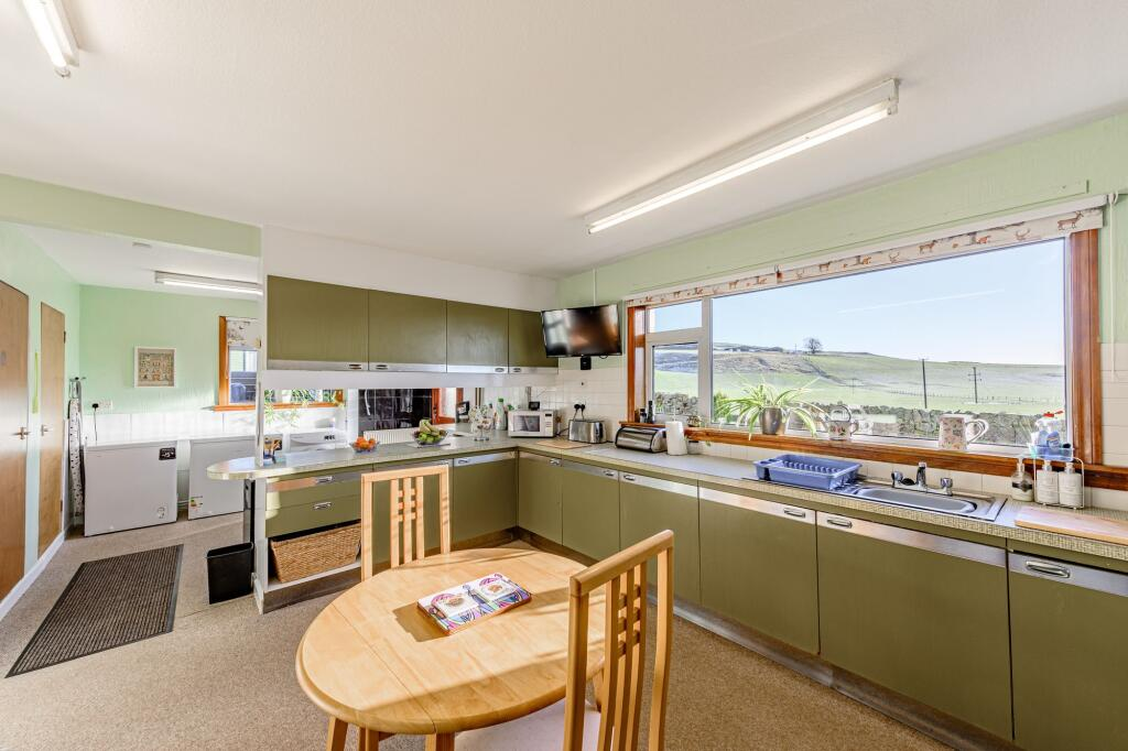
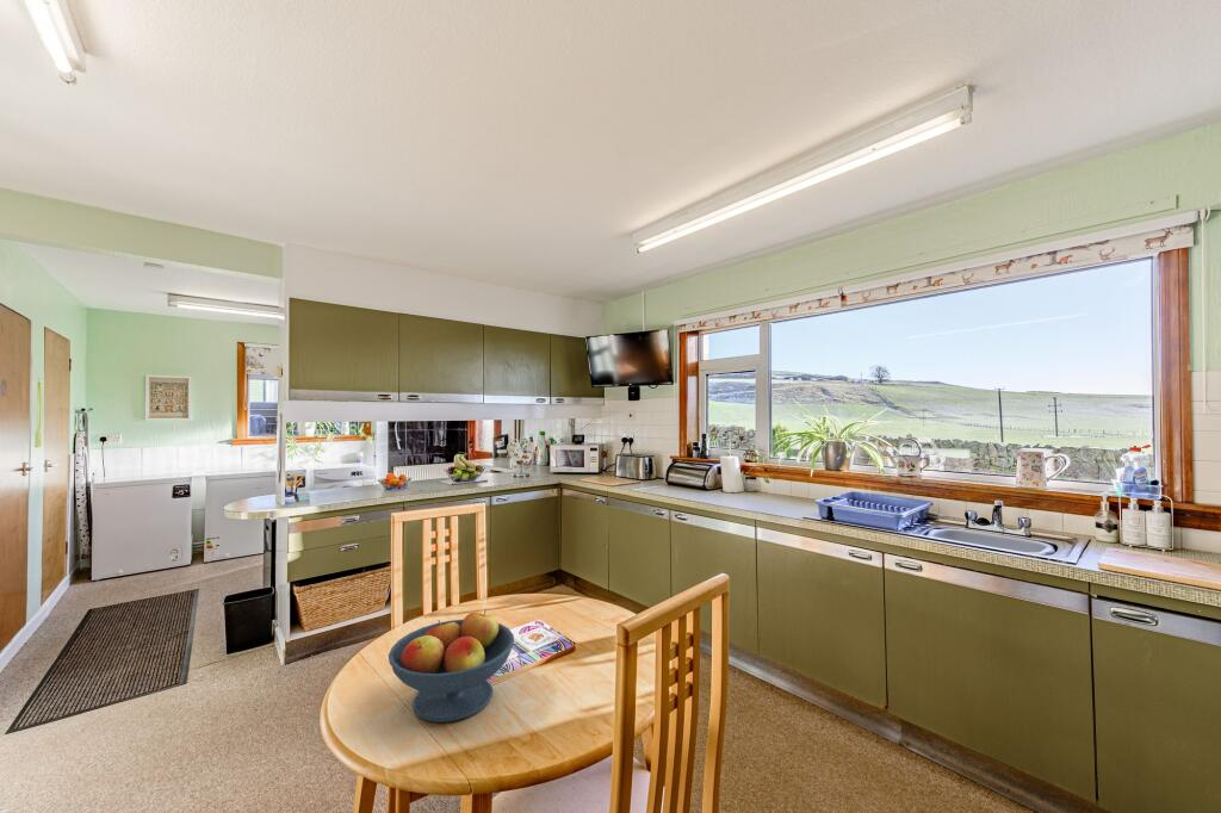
+ fruit bowl (453, 660)
